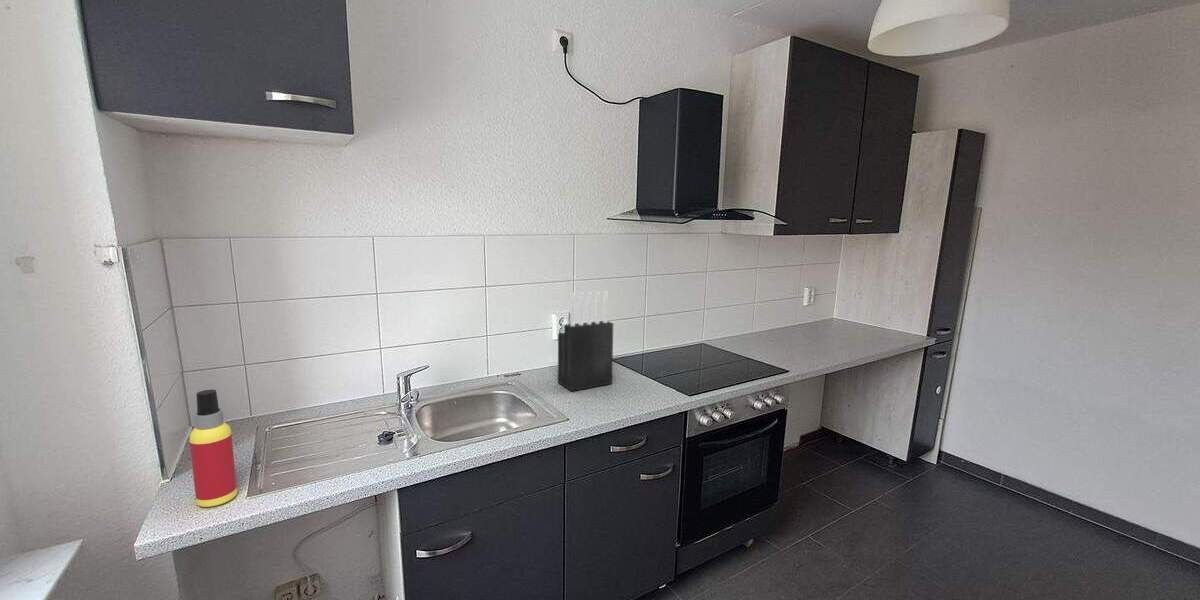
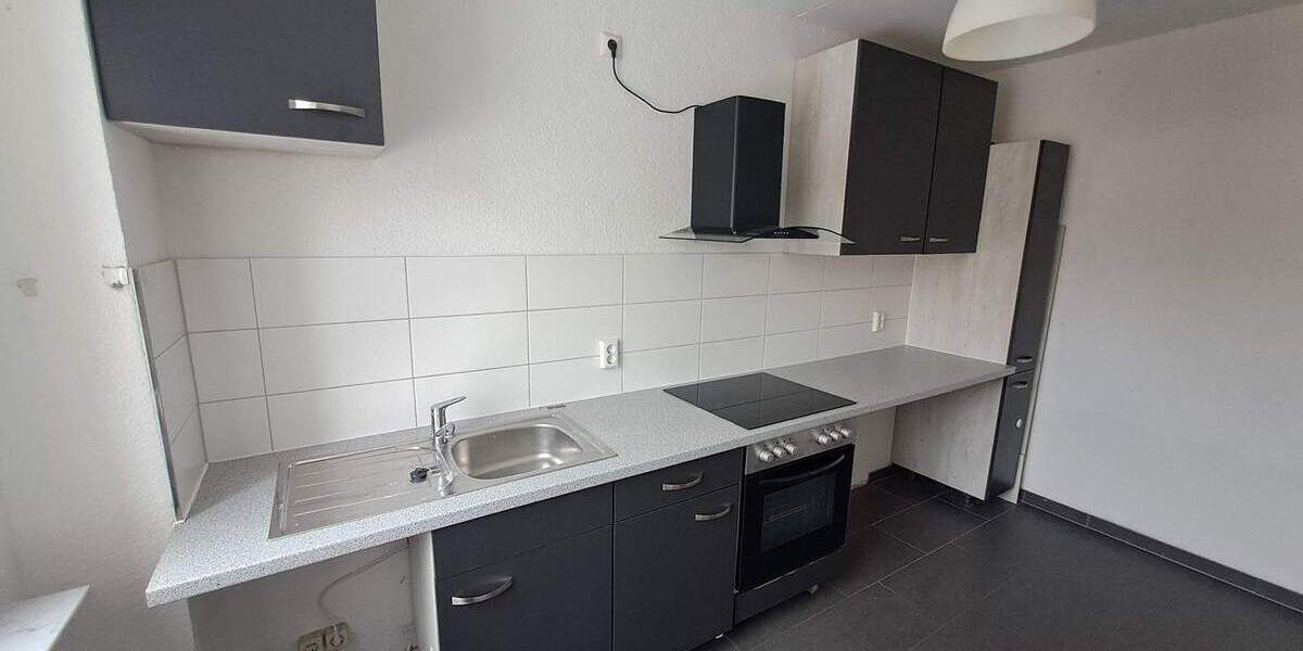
- spray bottle (211, 446)
- knife block (584, 337)
